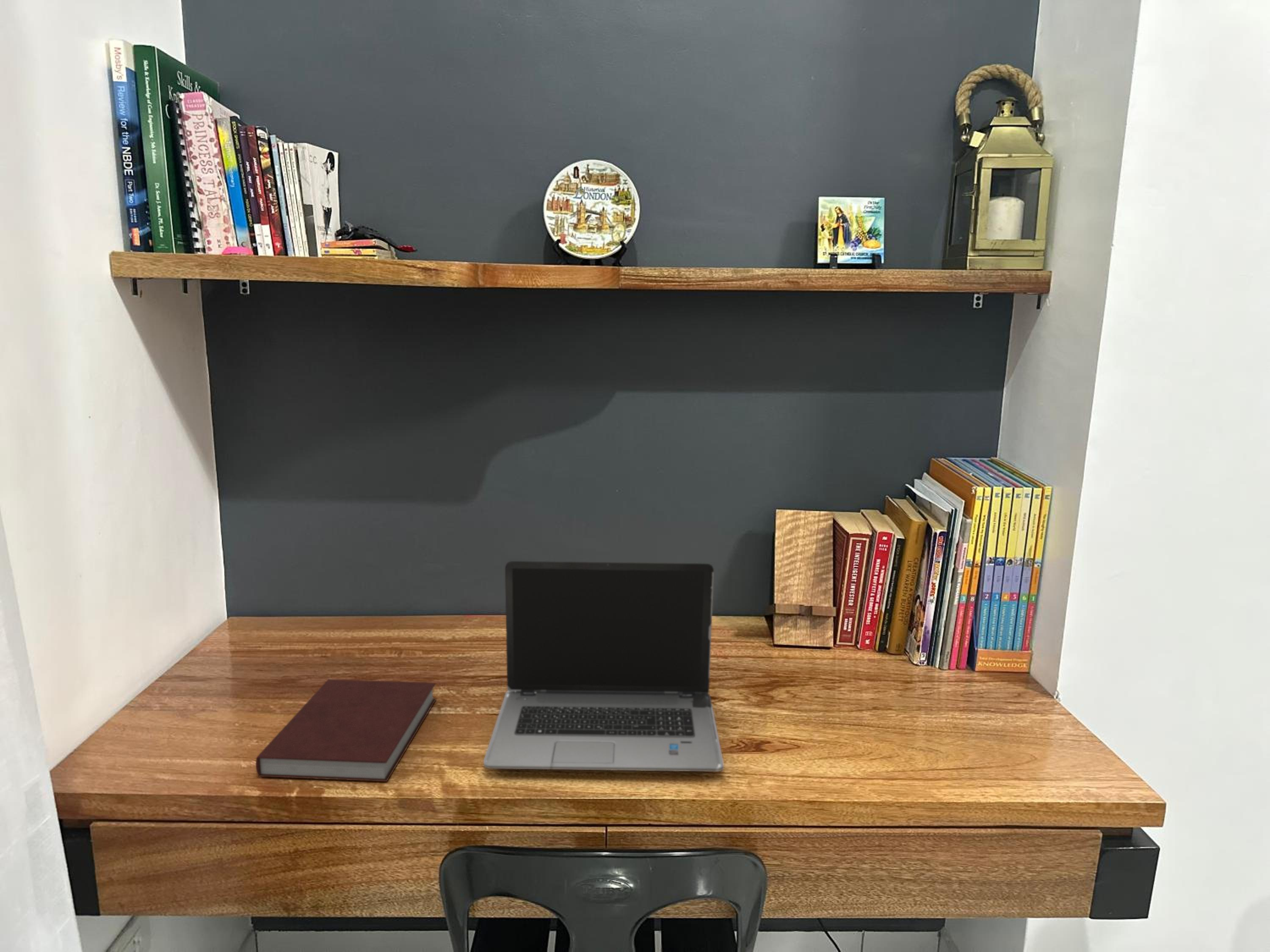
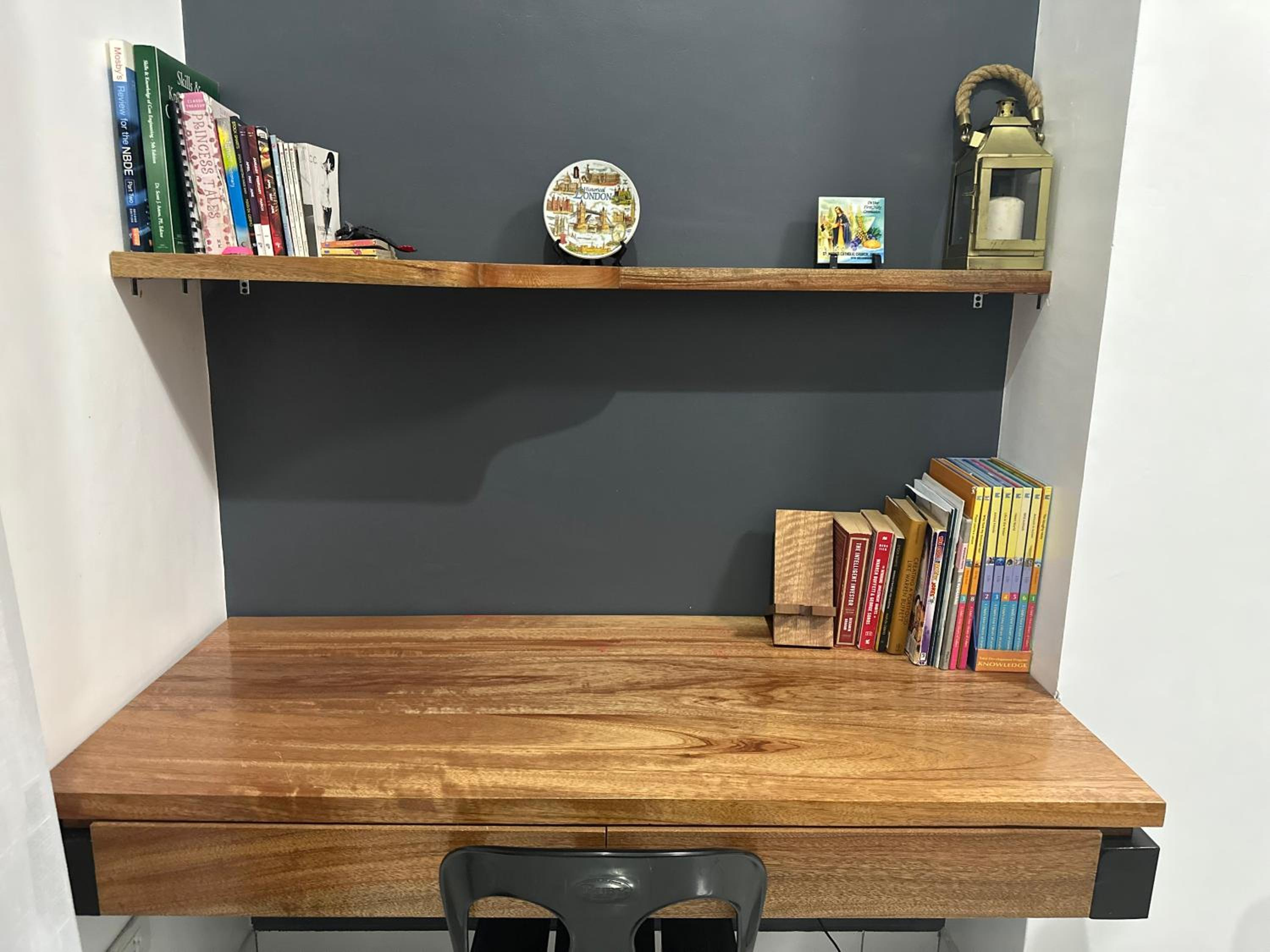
- laptop computer (607, 662)
- notebook (354, 725)
